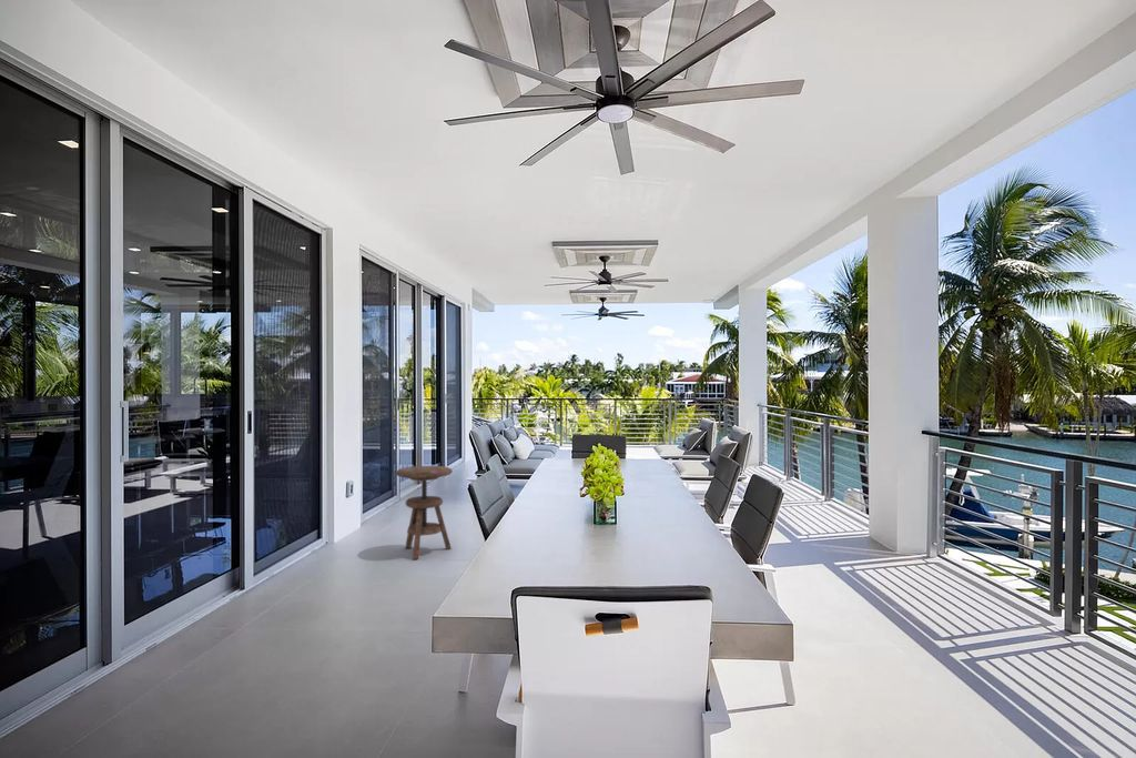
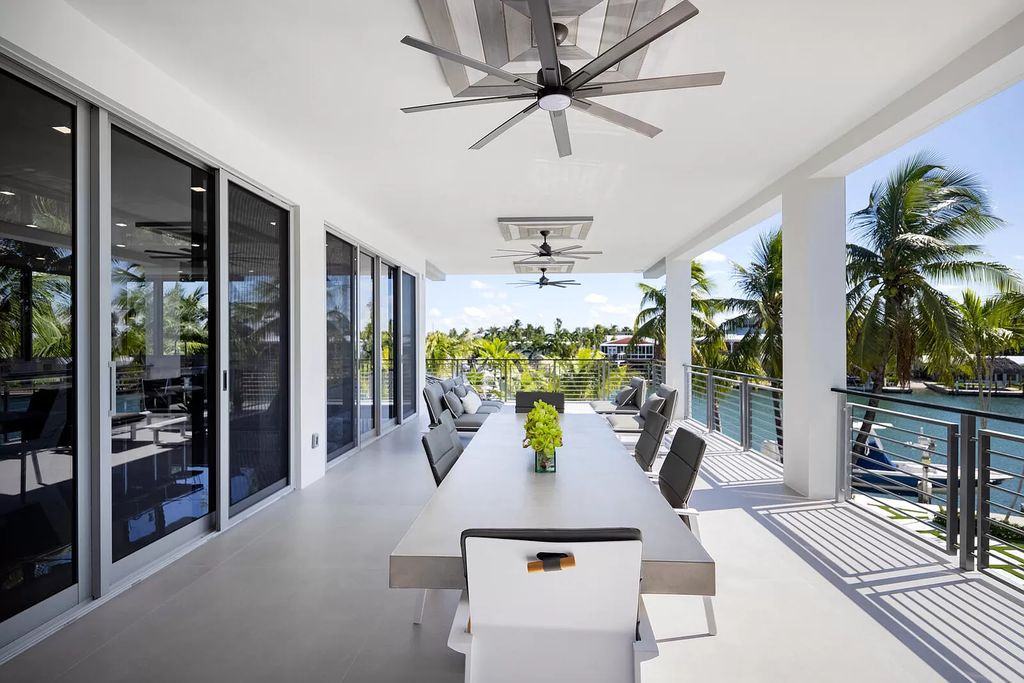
- side table (424, 509)
